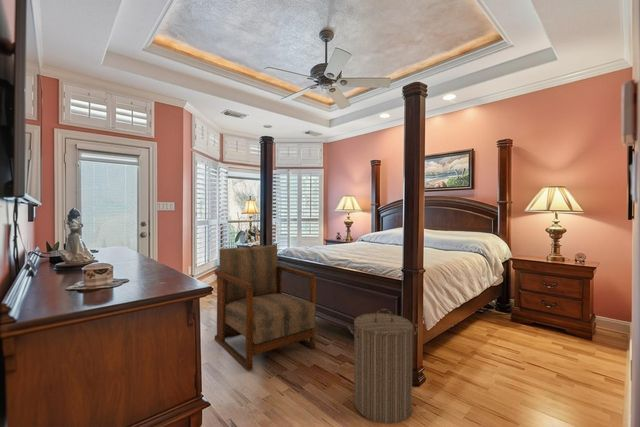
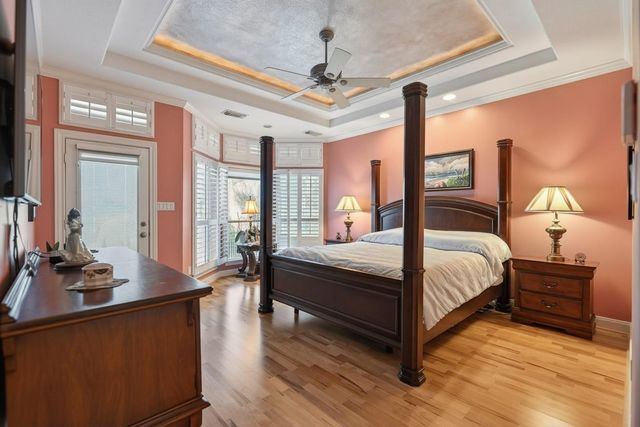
- armchair (264, 297)
- laundry hamper (382, 356)
